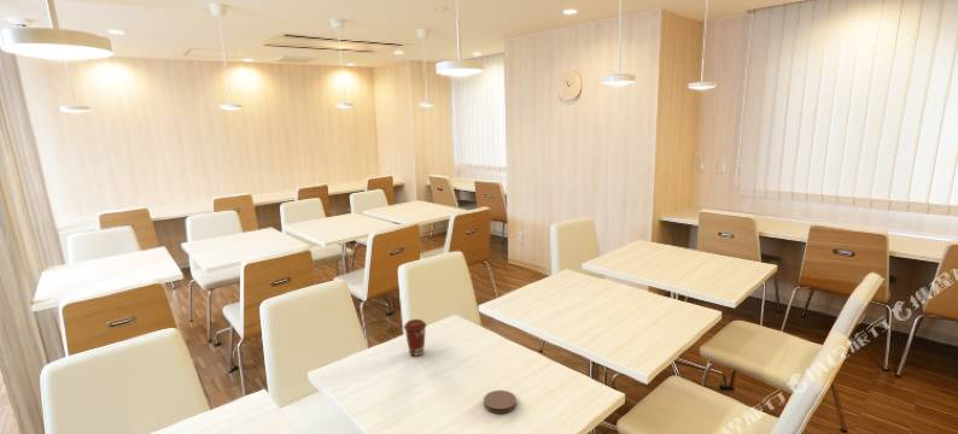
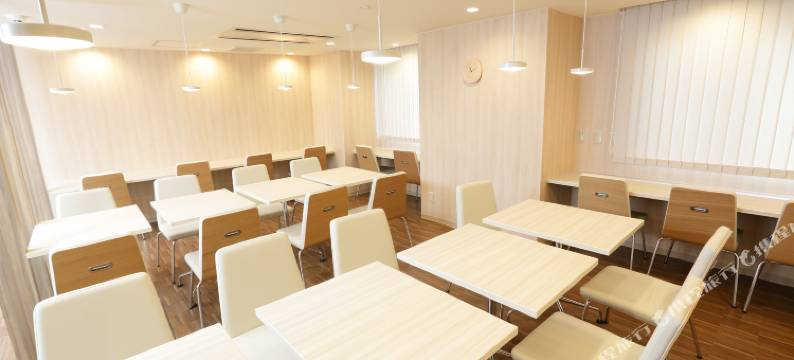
- coaster (500, 400)
- coffee cup (415, 338)
